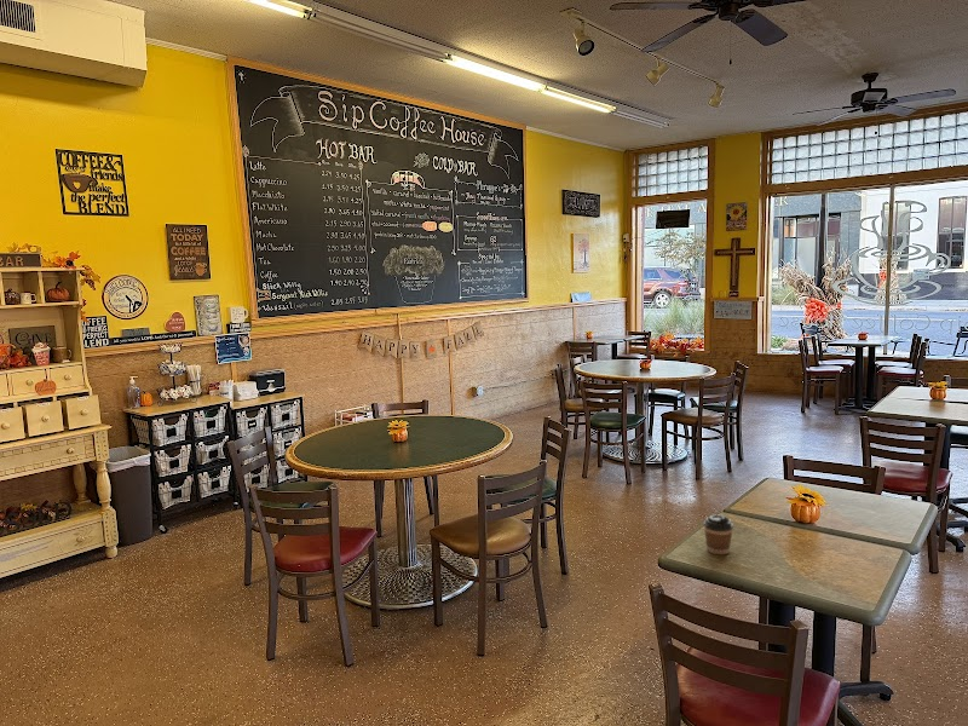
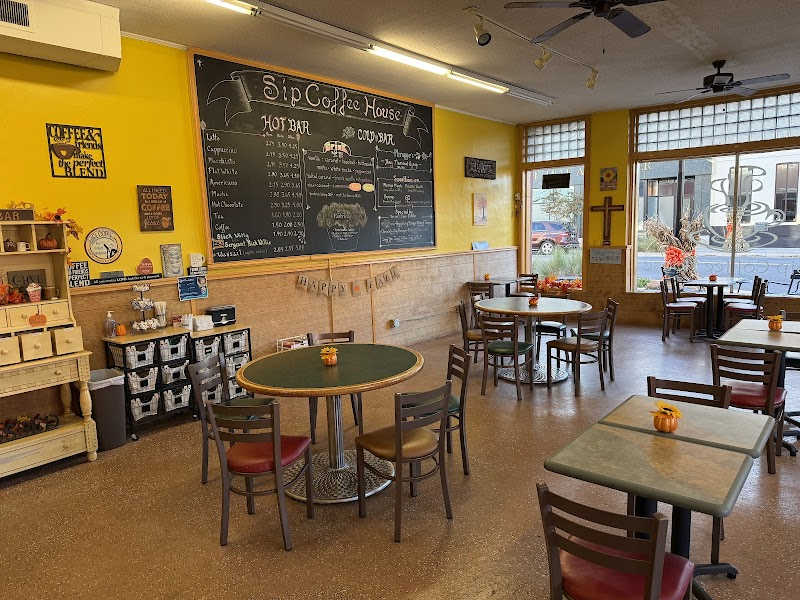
- coffee cup (718, 532)
